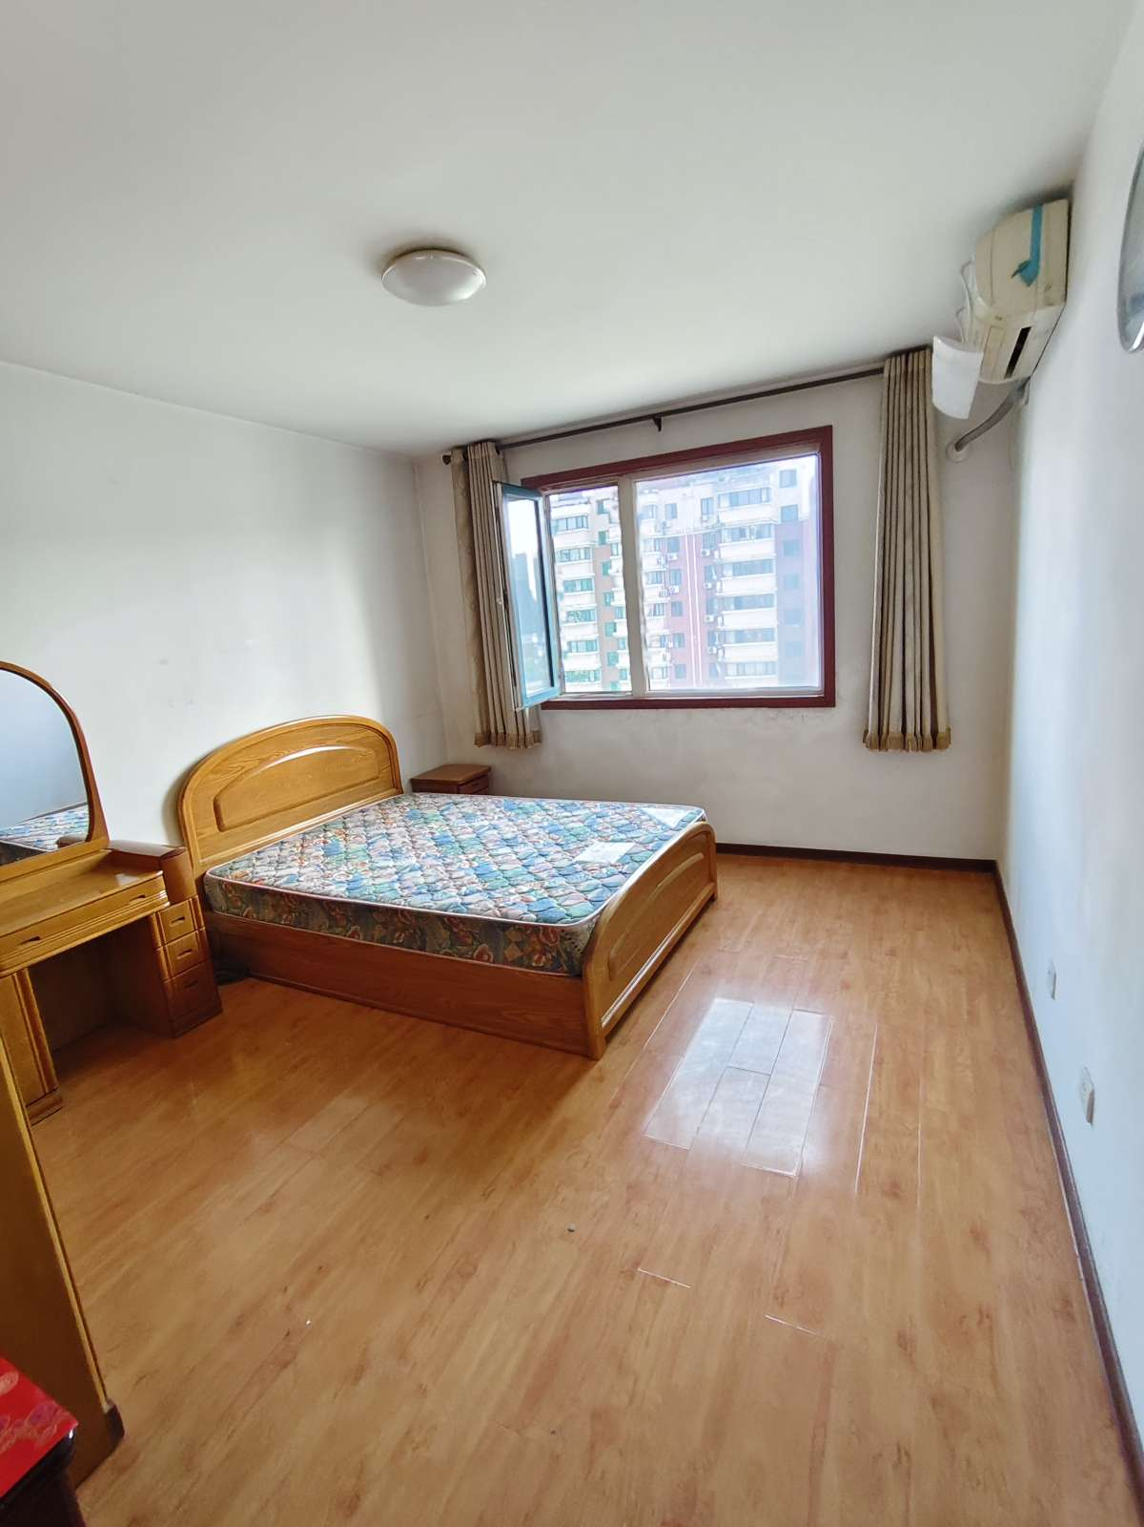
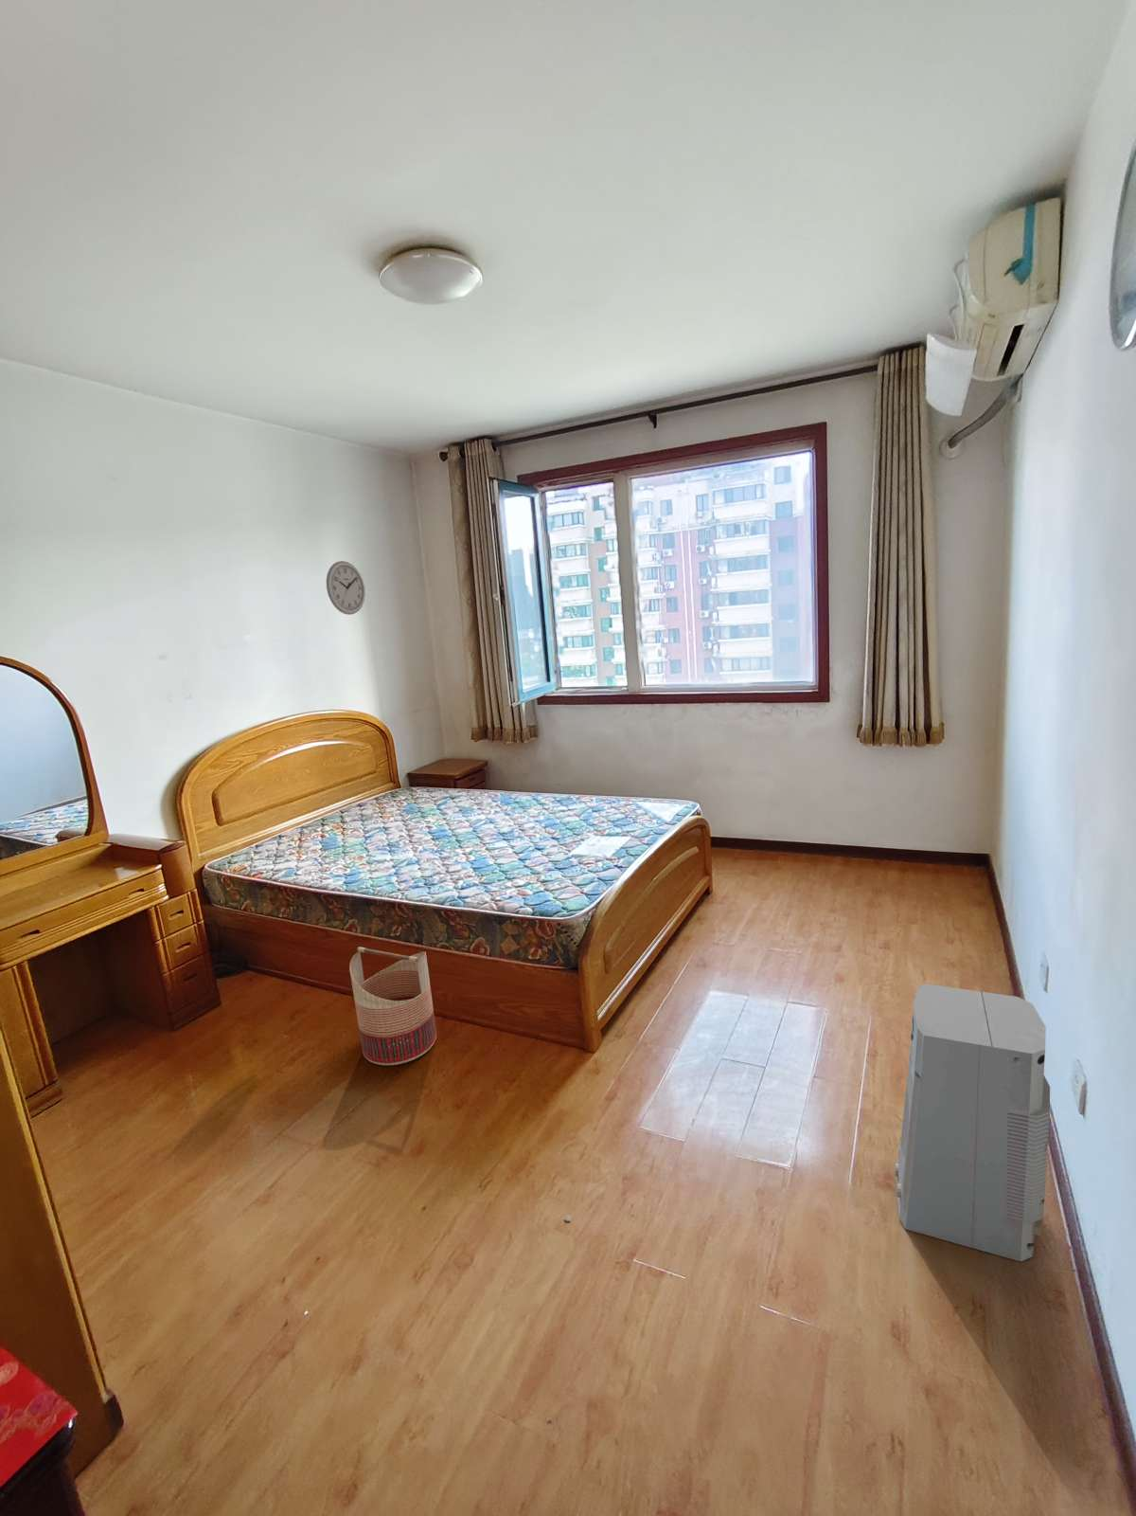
+ basket (393, 998)
+ wall clock (346, 587)
+ air purifier (969, 1114)
